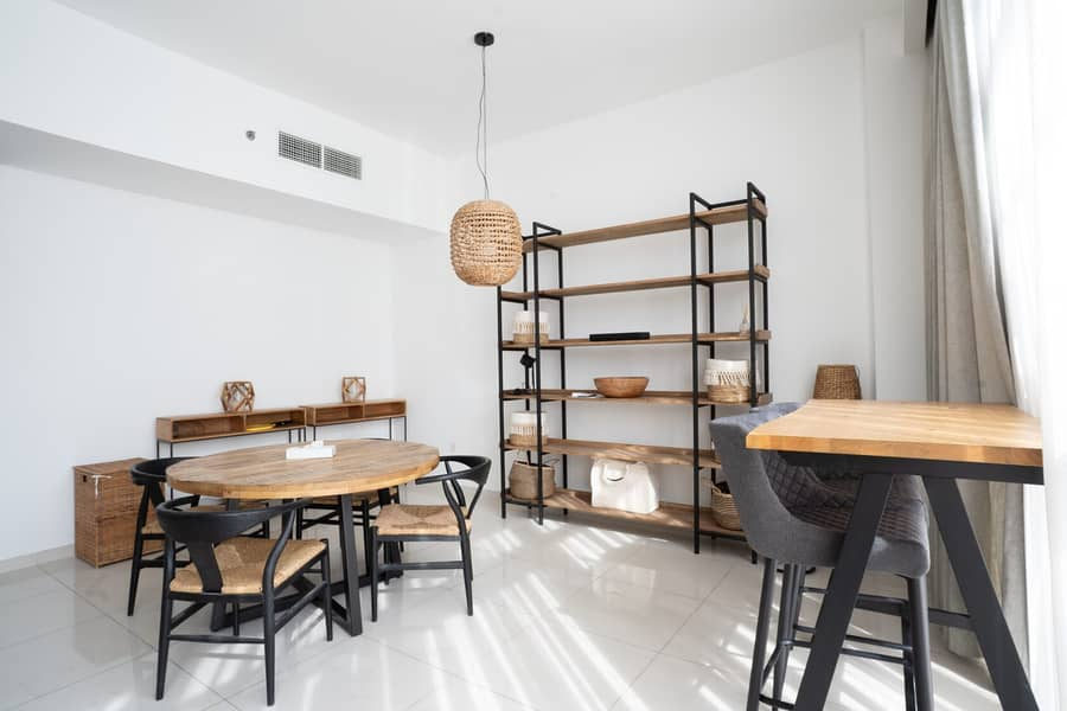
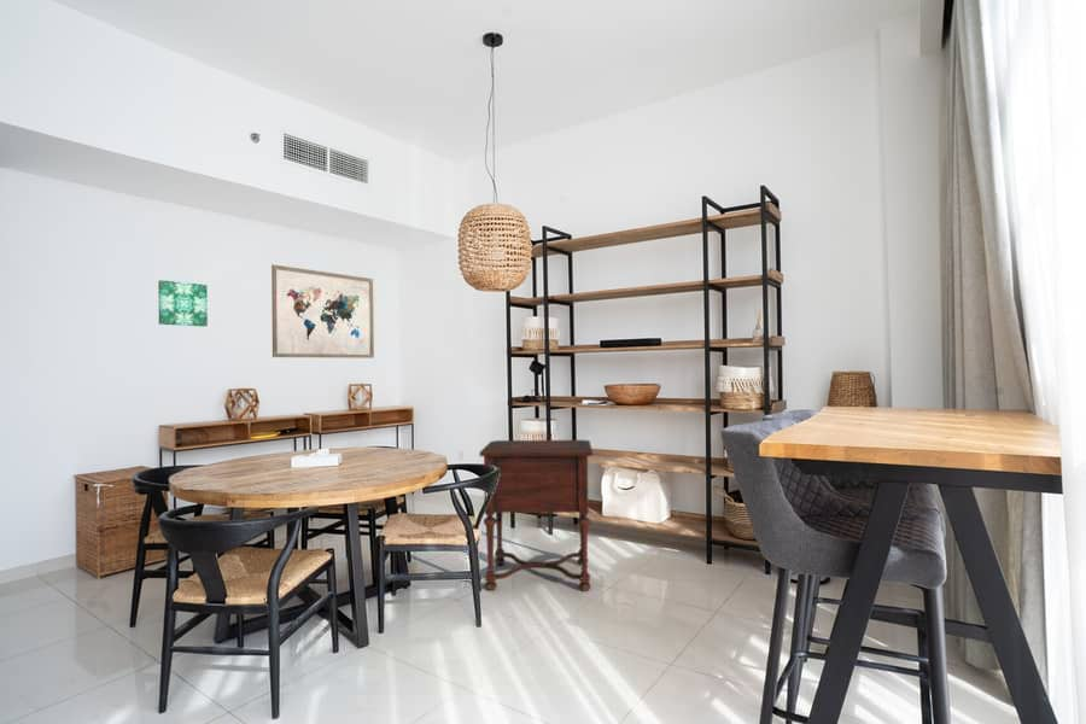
+ side table (538, 510)
+ wall art (183, 304)
+ wall art (326, 315)
